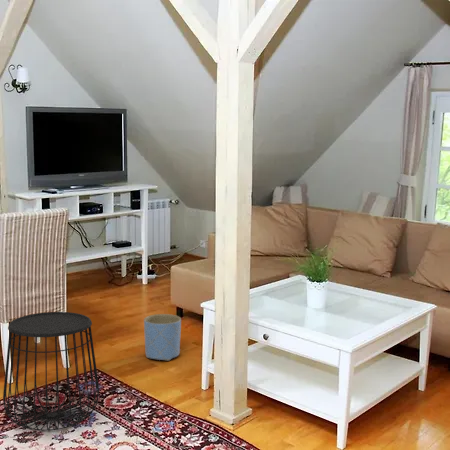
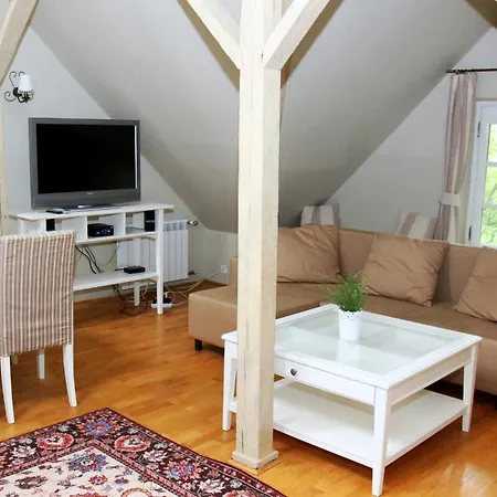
- side table (56, 370)
- planter (162, 337)
